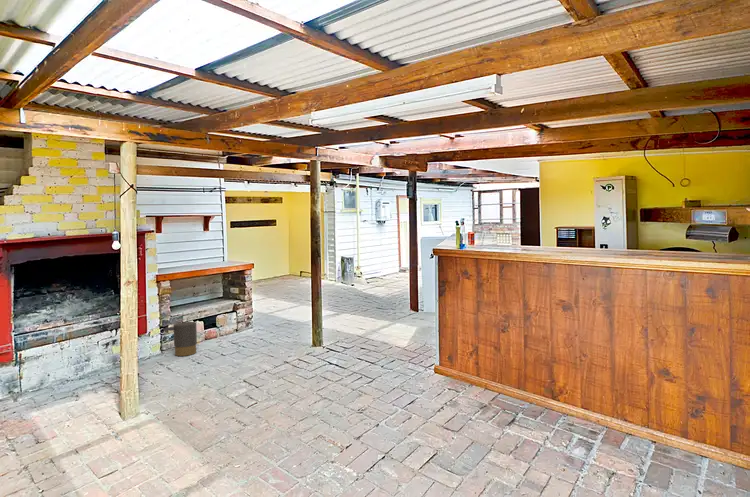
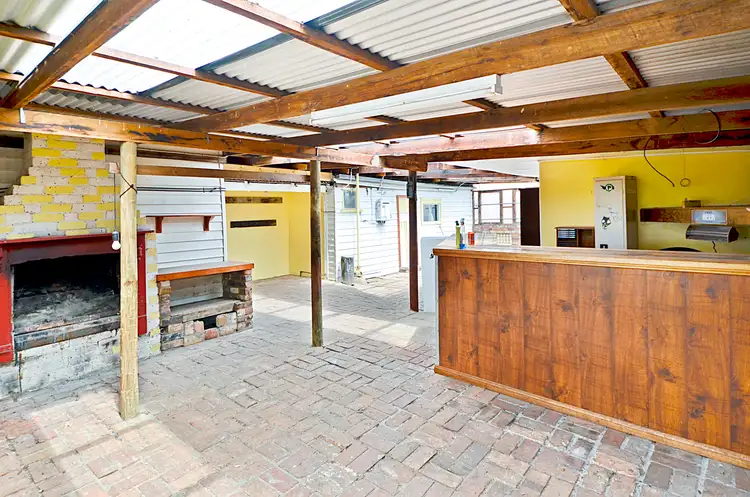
- trash can (180, 338)
